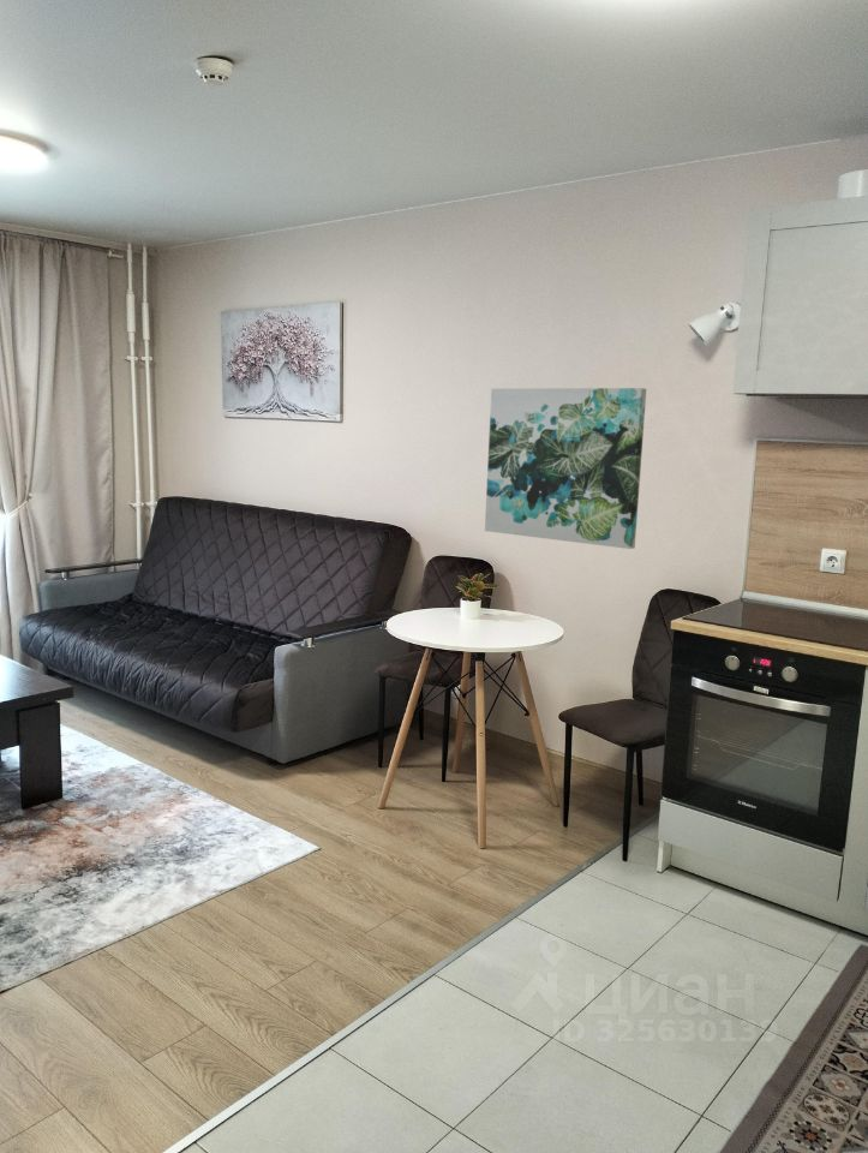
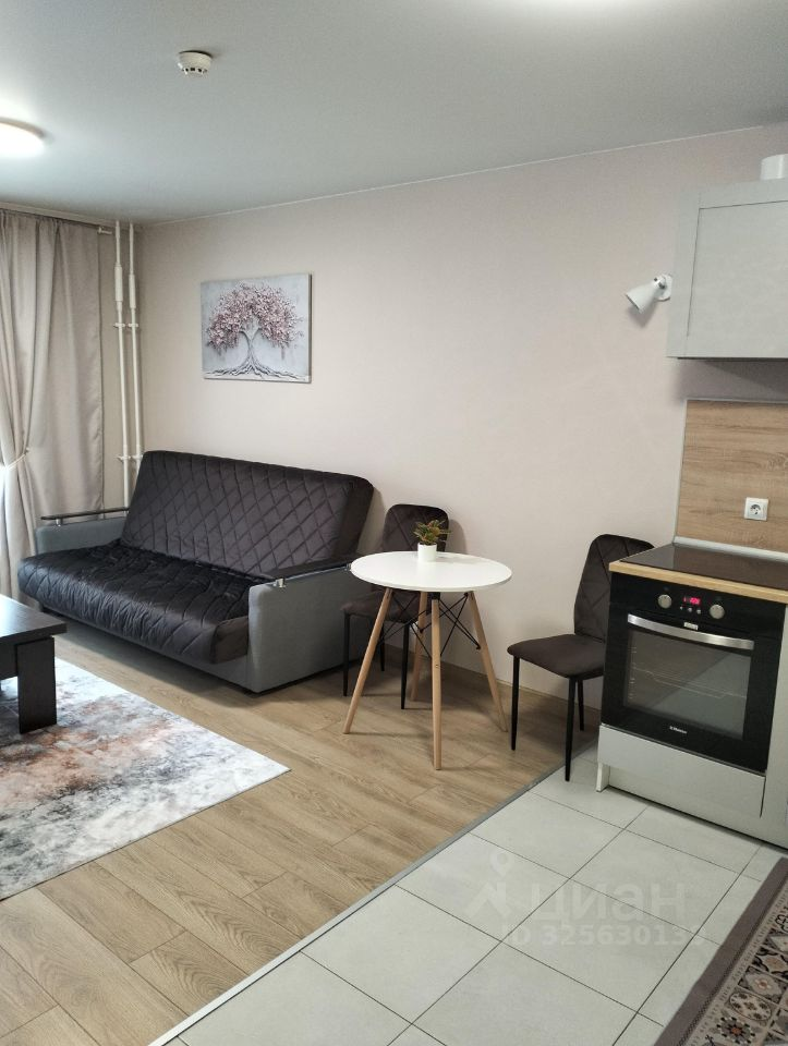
- wall art (559, 465)
